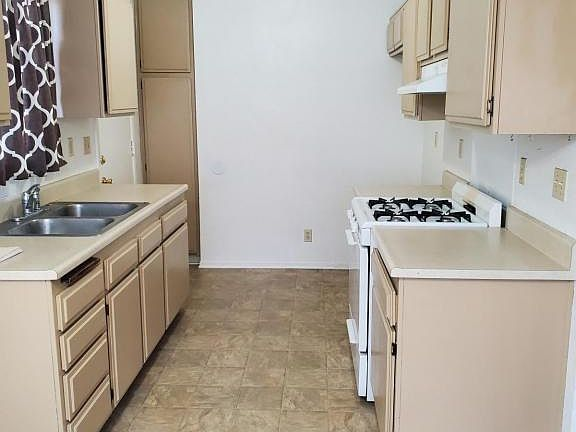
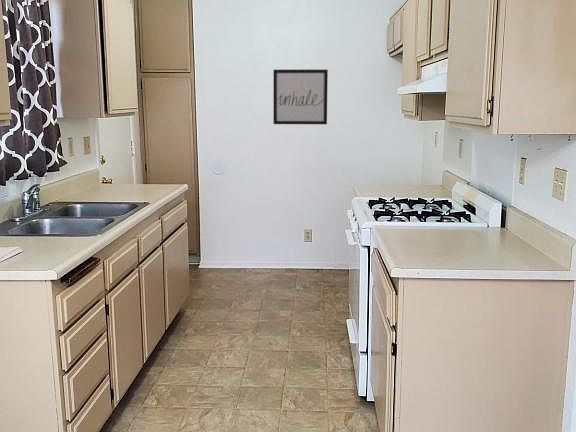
+ wall art (300, 97)
